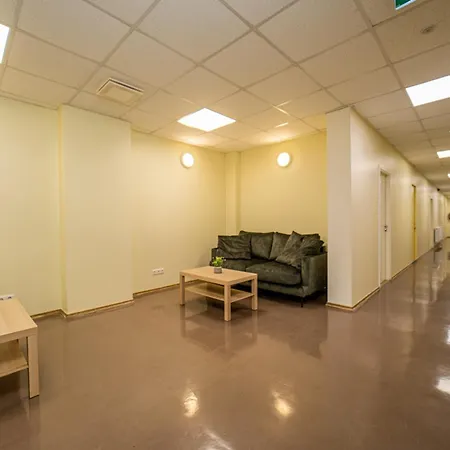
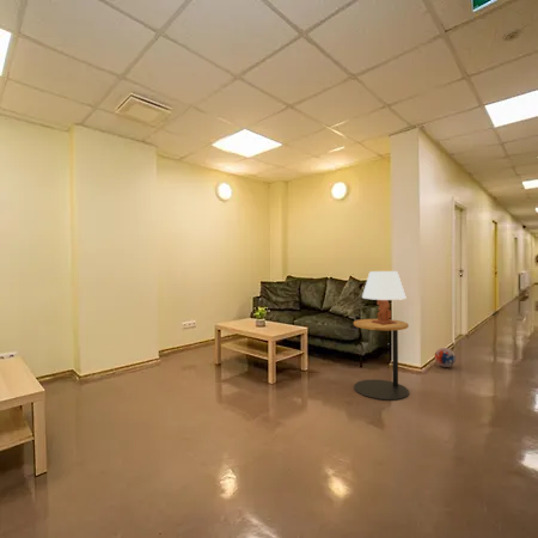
+ table lamp (383, 296)
+ ball (445, 356)
+ side table (392, 356)
